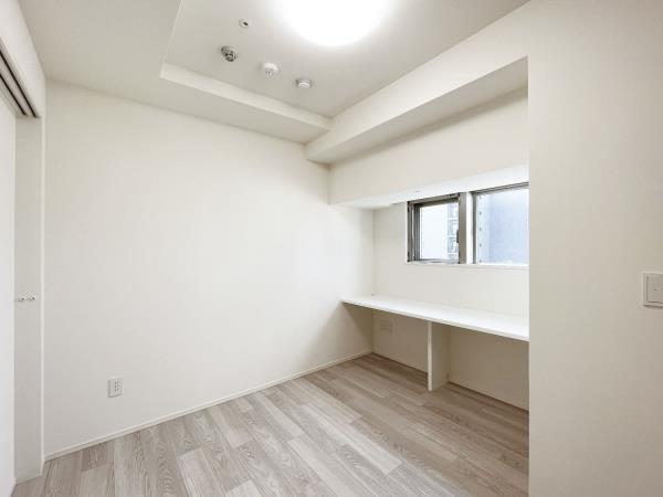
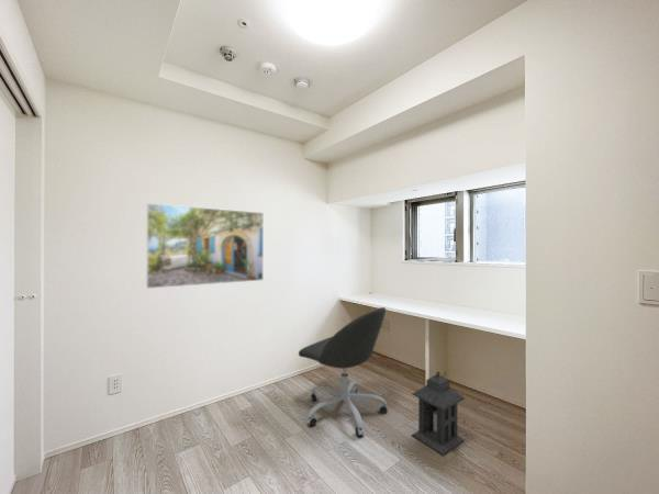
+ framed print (211, 246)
+ lantern (437, 404)
+ office chair (343, 357)
